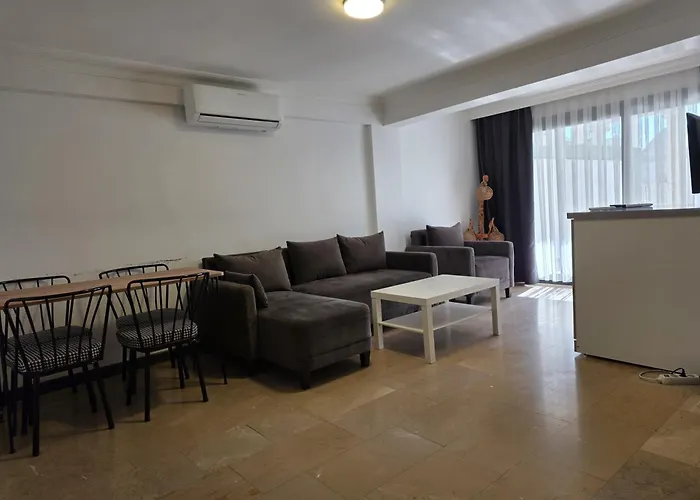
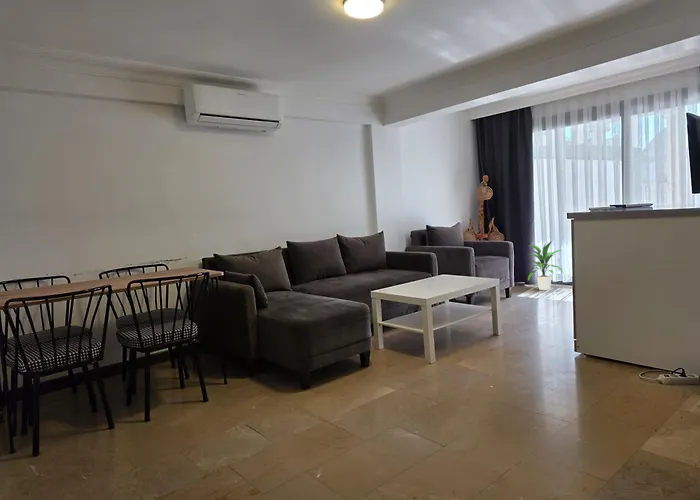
+ indoor plant (541, 264)
